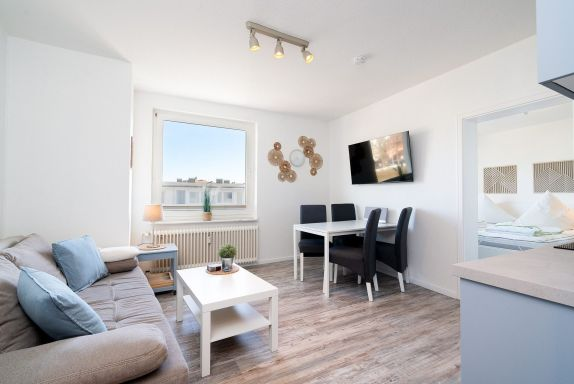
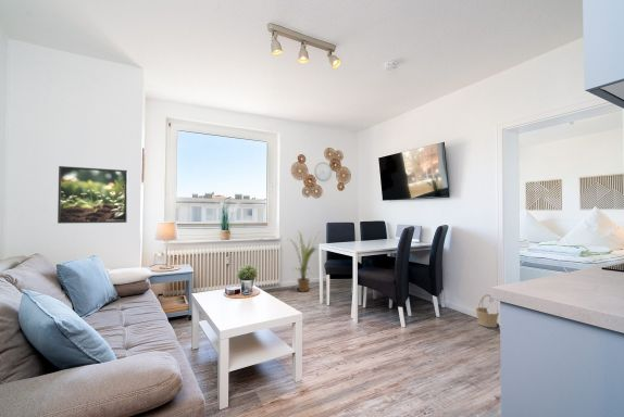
+ house plant (300, 260)
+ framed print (93, 195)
+ basket (486, 308)
